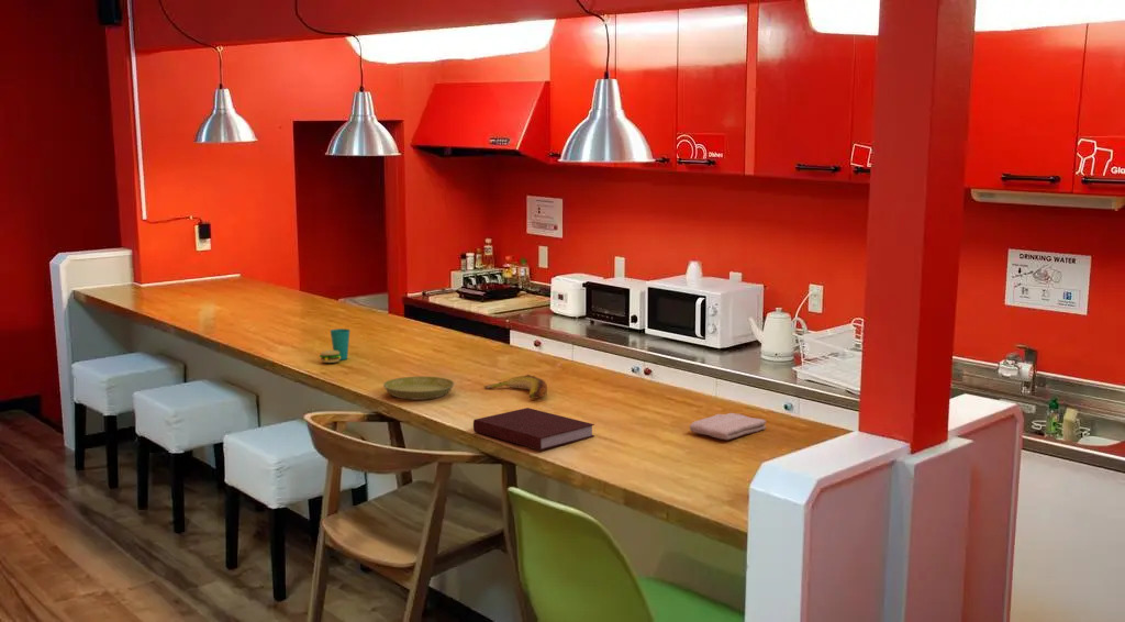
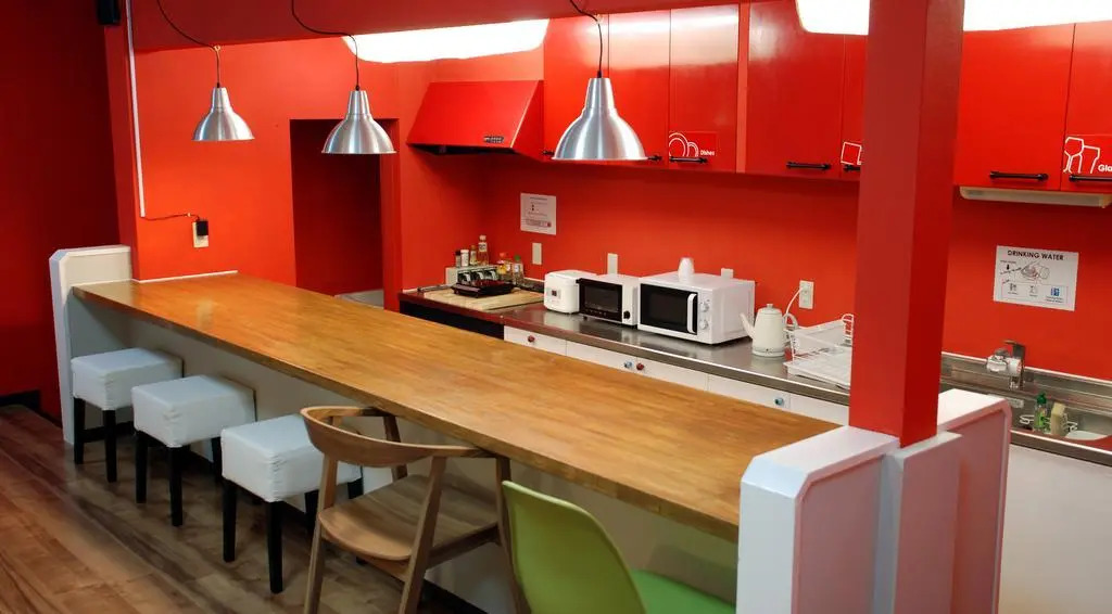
- banana (514, 386)
- saucer (419, 388)
- cup (335, 345)
- notebook (533, 427)
- washcloth (728, 425)
